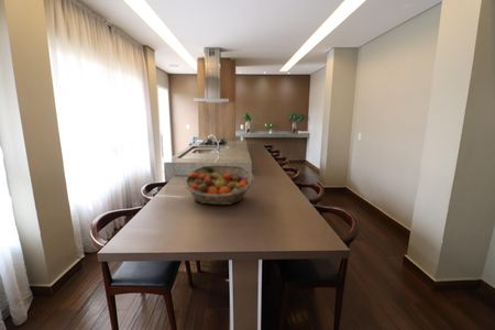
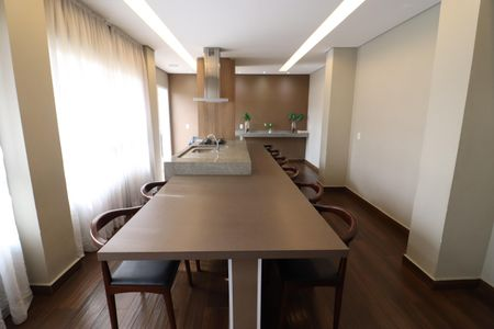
- fruit basket (219, 184)
